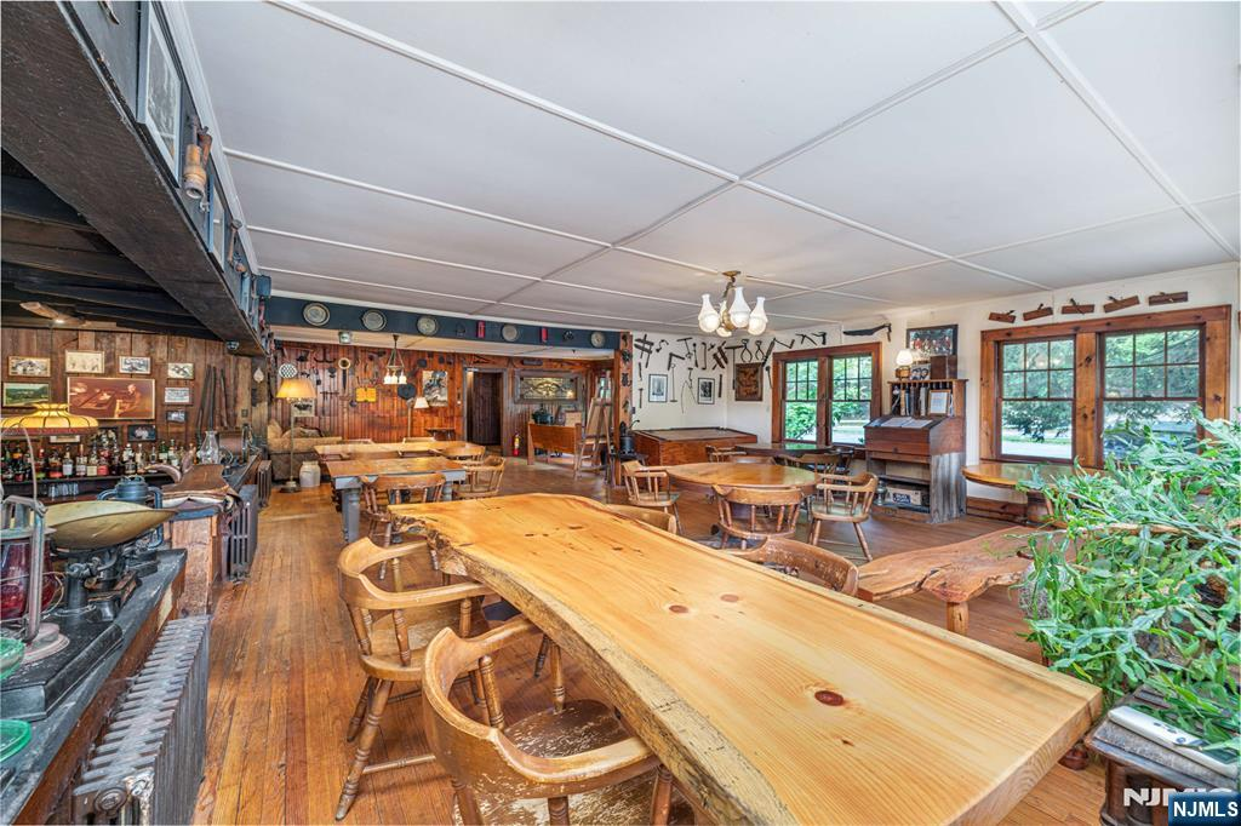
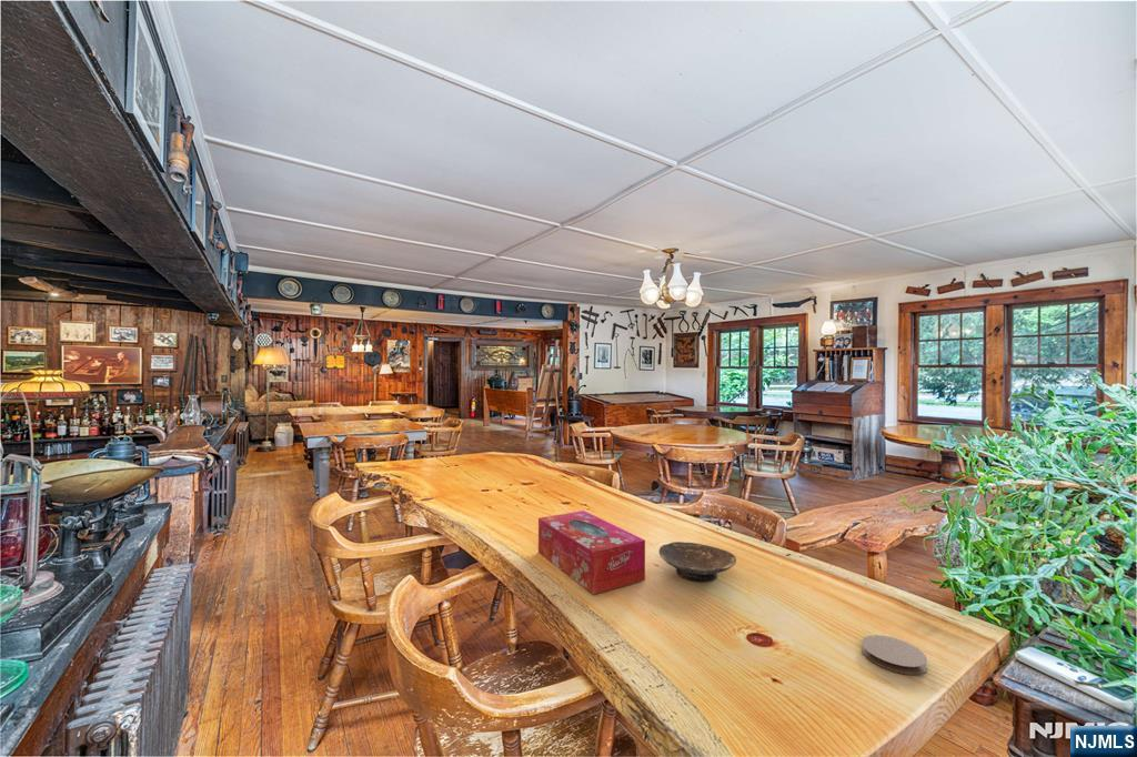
+ bowl (696, 563)
+ coaster (893, 653)
+ tissue box (587, 546)
